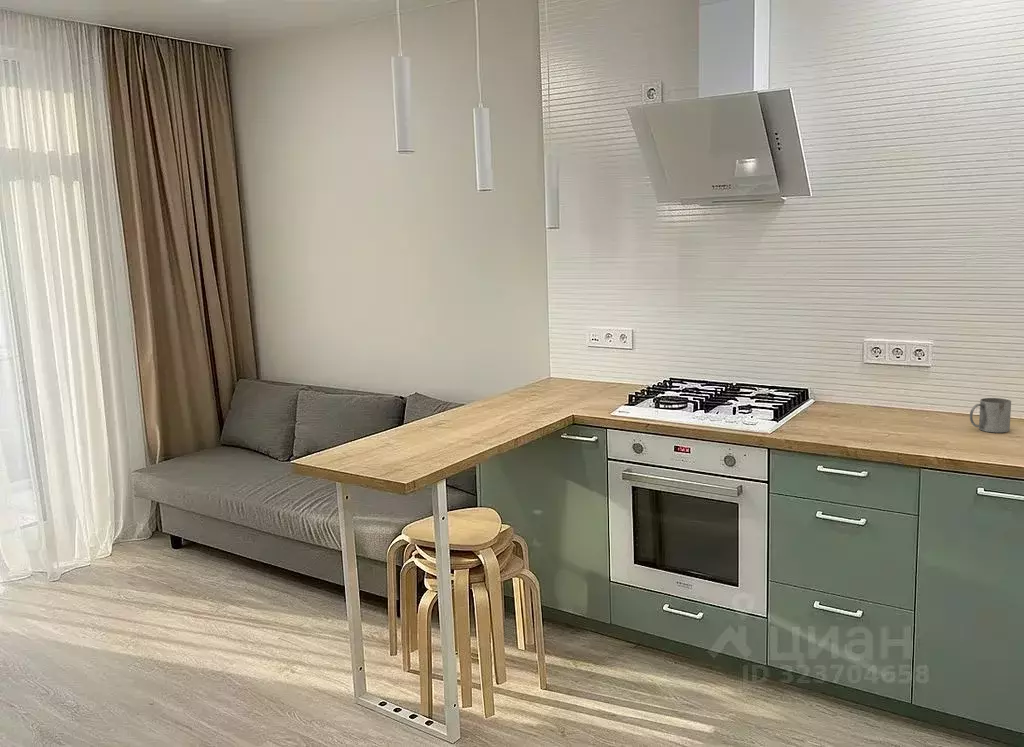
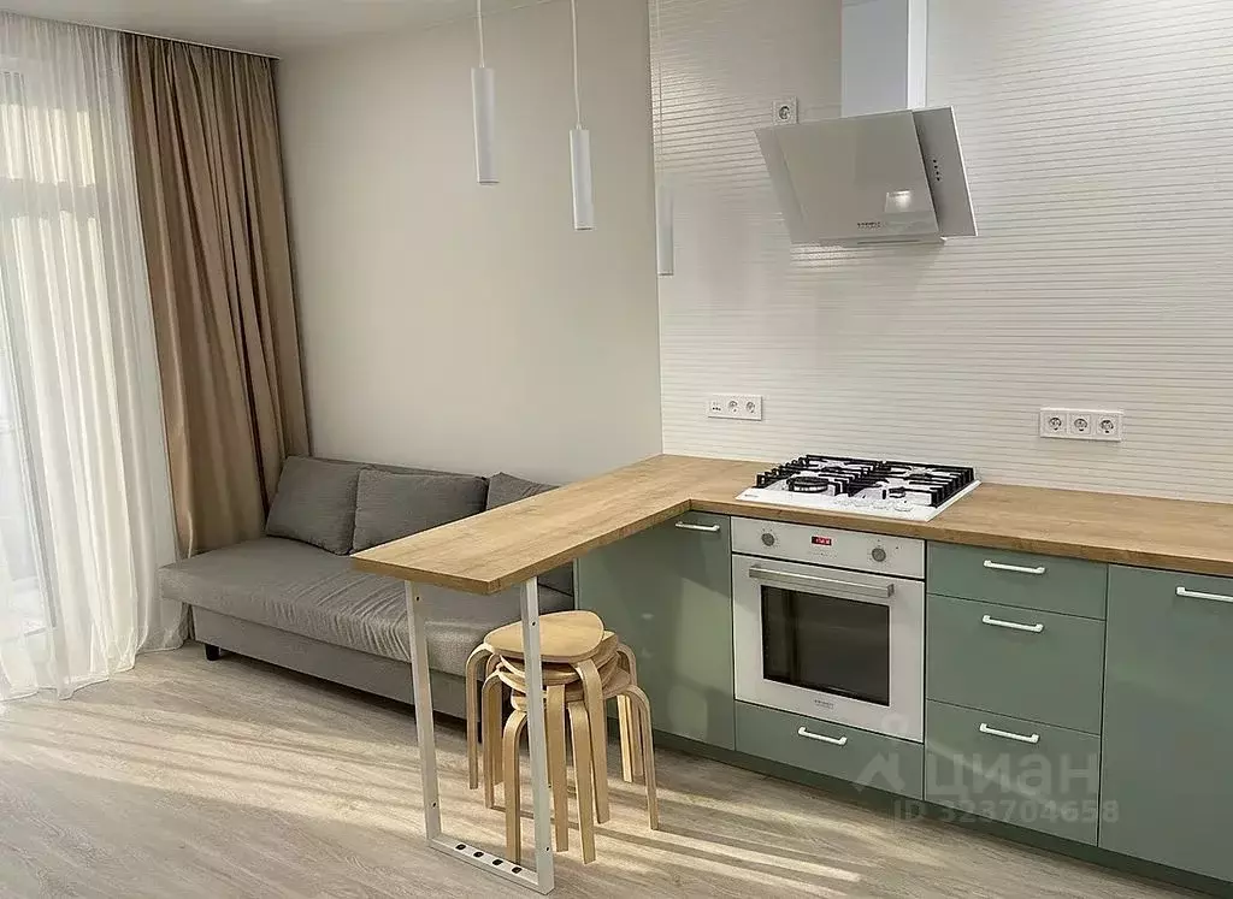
- mug (989, 415)
